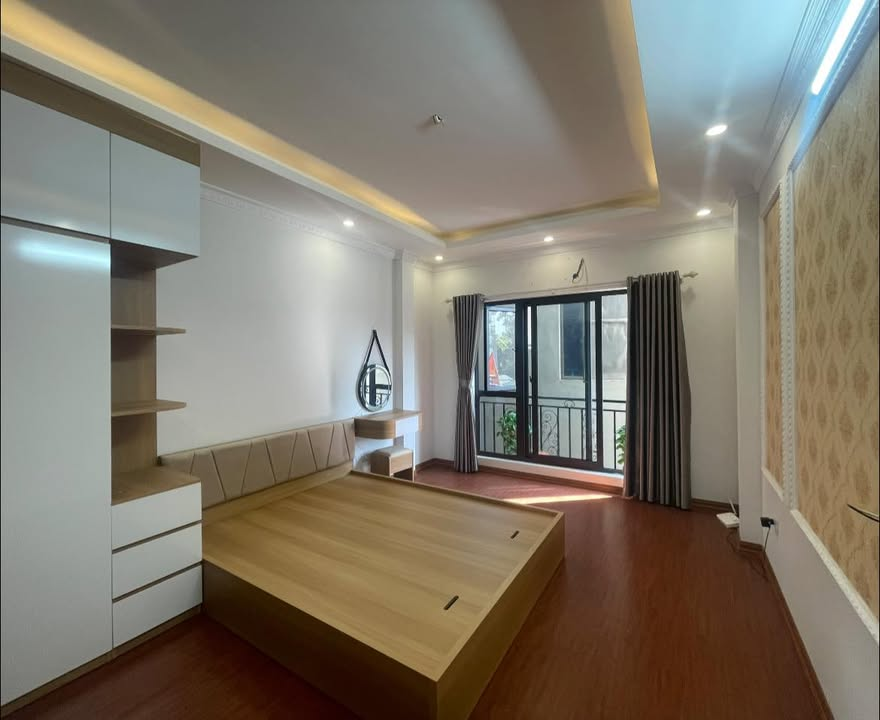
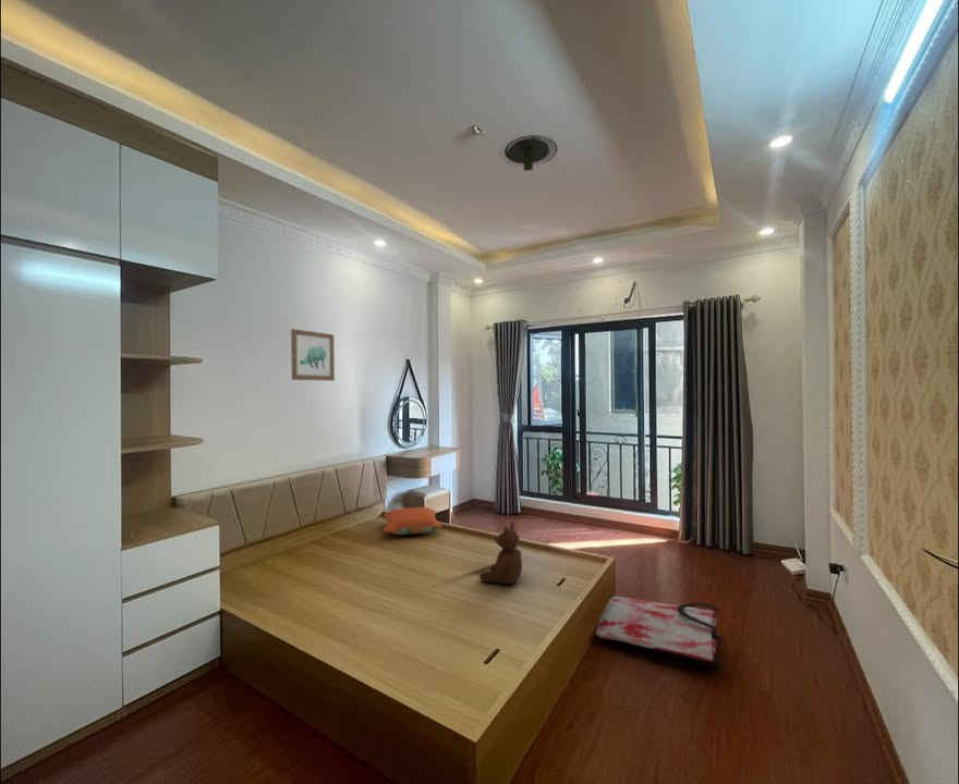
+ pillow (411, 519)
+ bag (657, 622)
+ wall art (313, 356)
+ ceiling light (527, 156)
+ teddy bear (501, 551)
